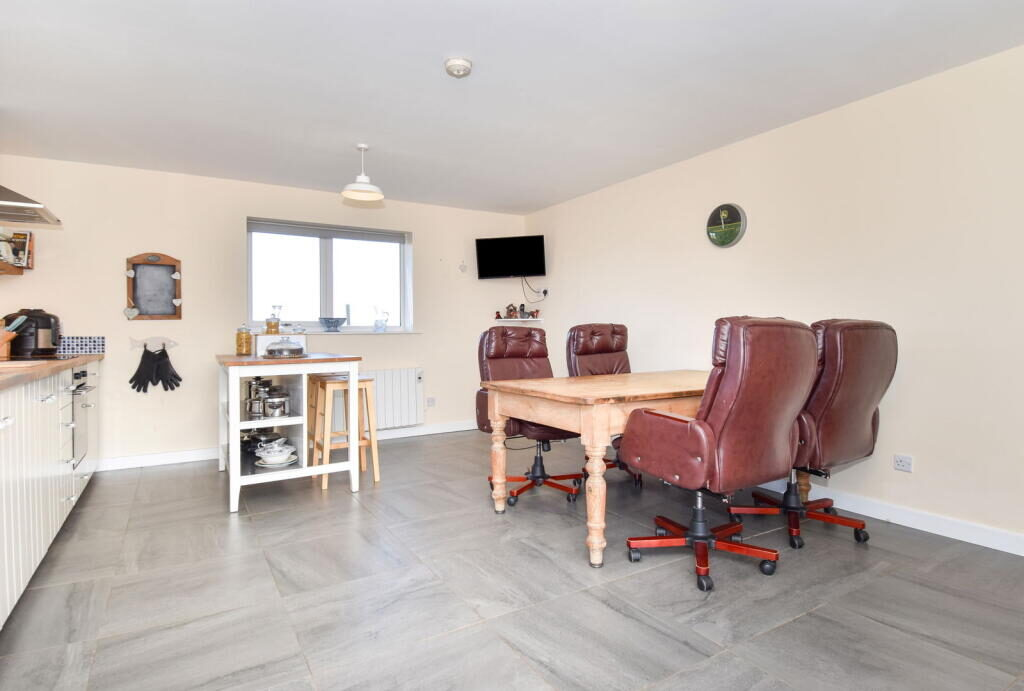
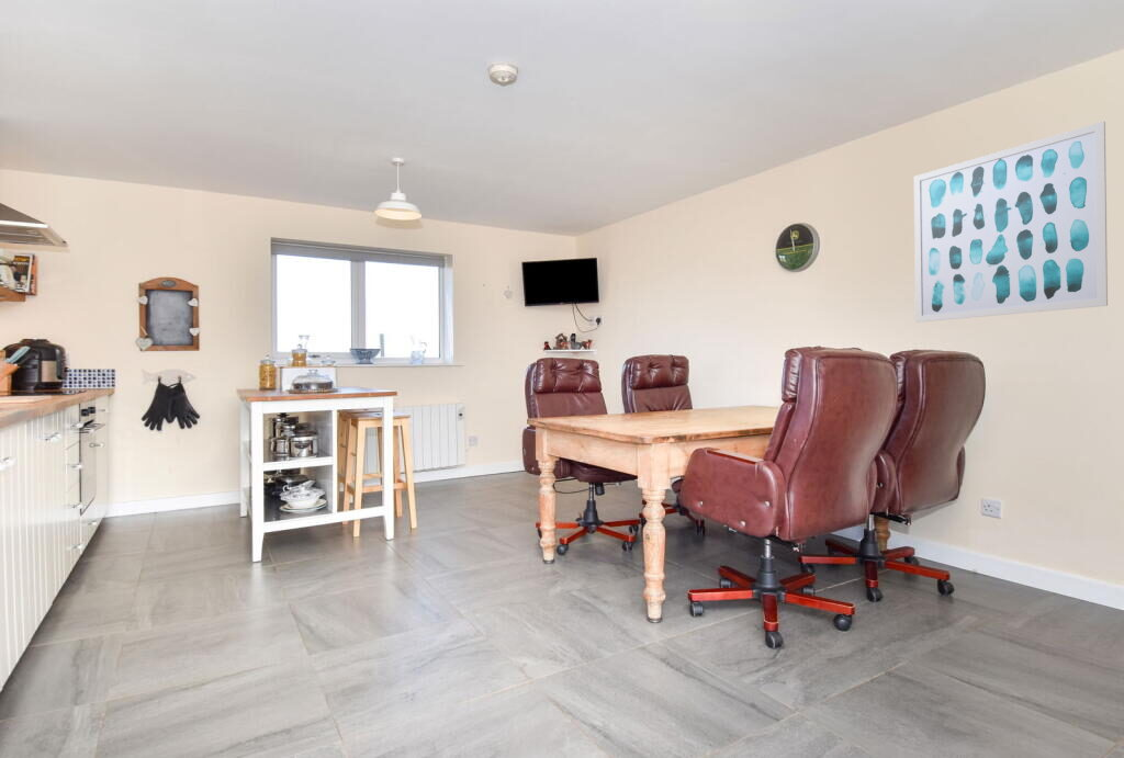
+ wall art (999, 233)
